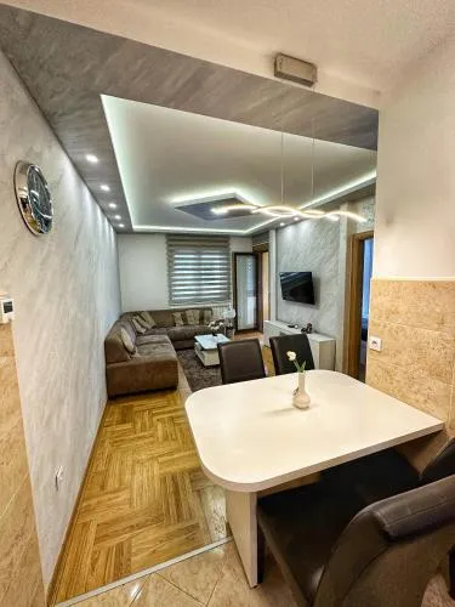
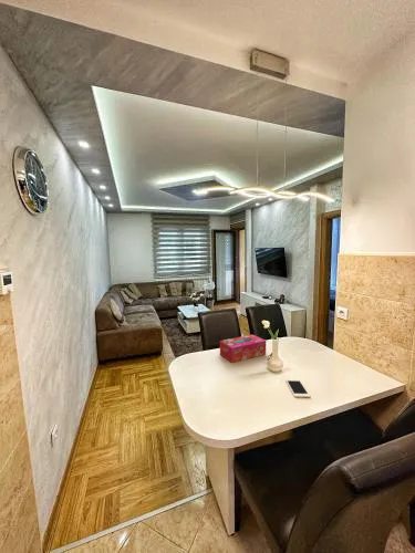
+ tissue box (242, 347)
+ cell phone (297, 387)
